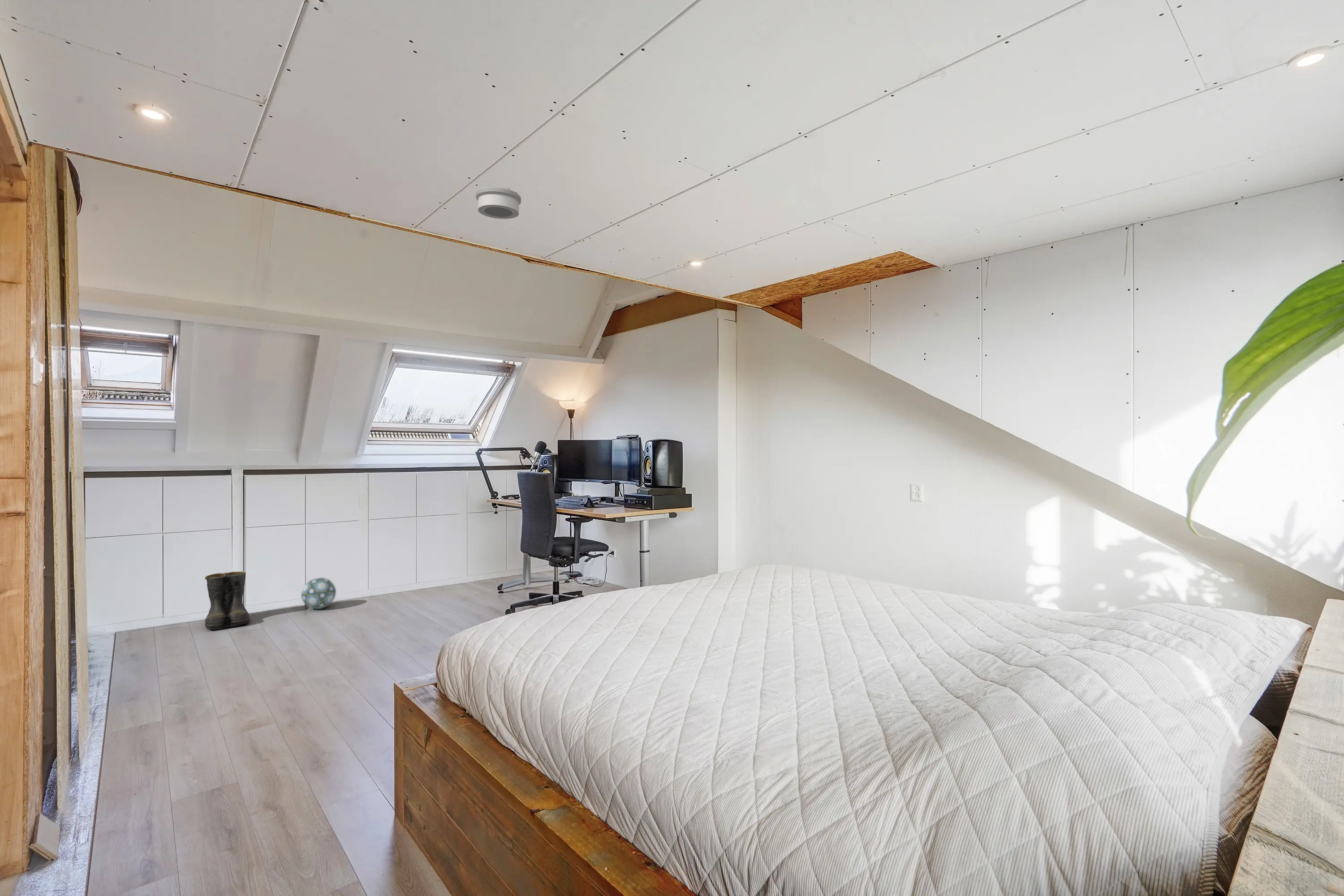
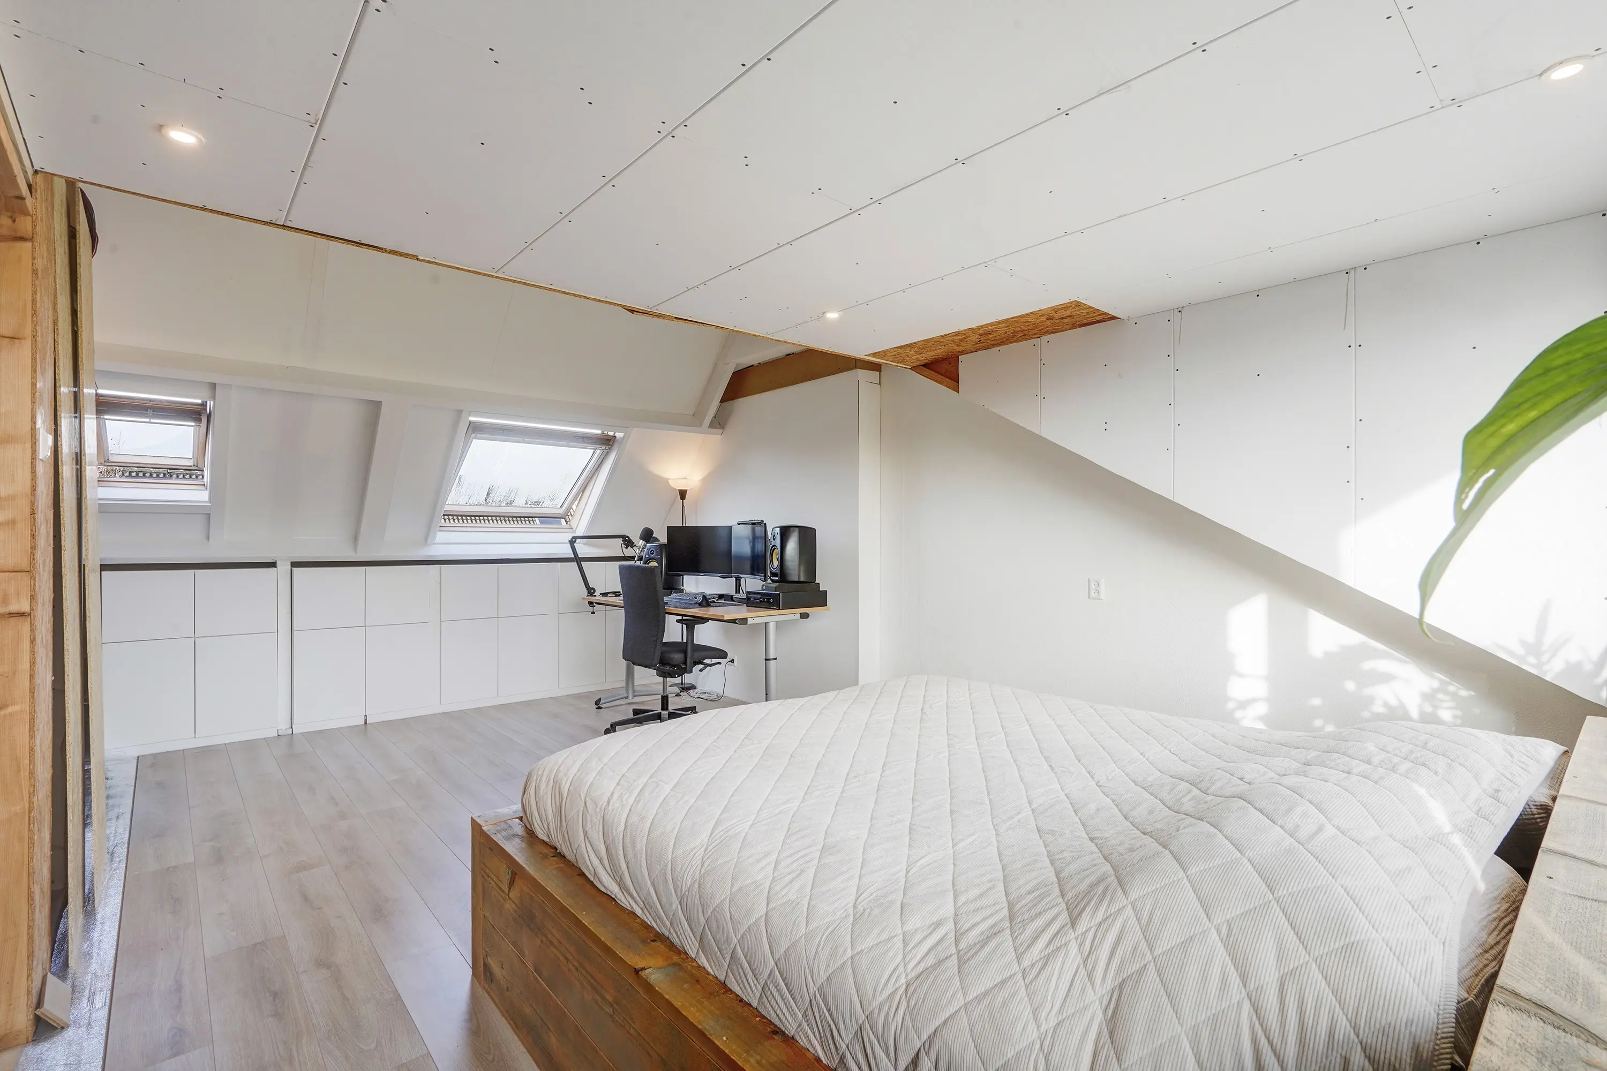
- ball (319, 593)
- smoke detector (499, 200)
- boots (226, 599)
